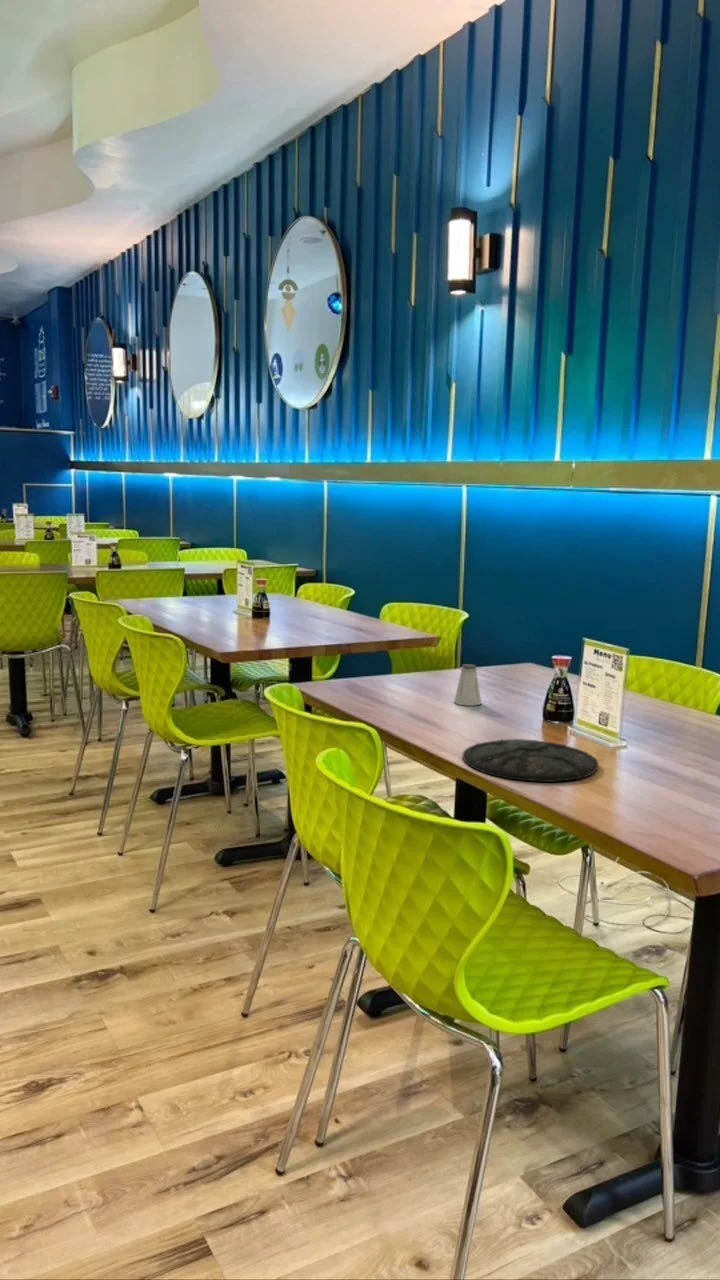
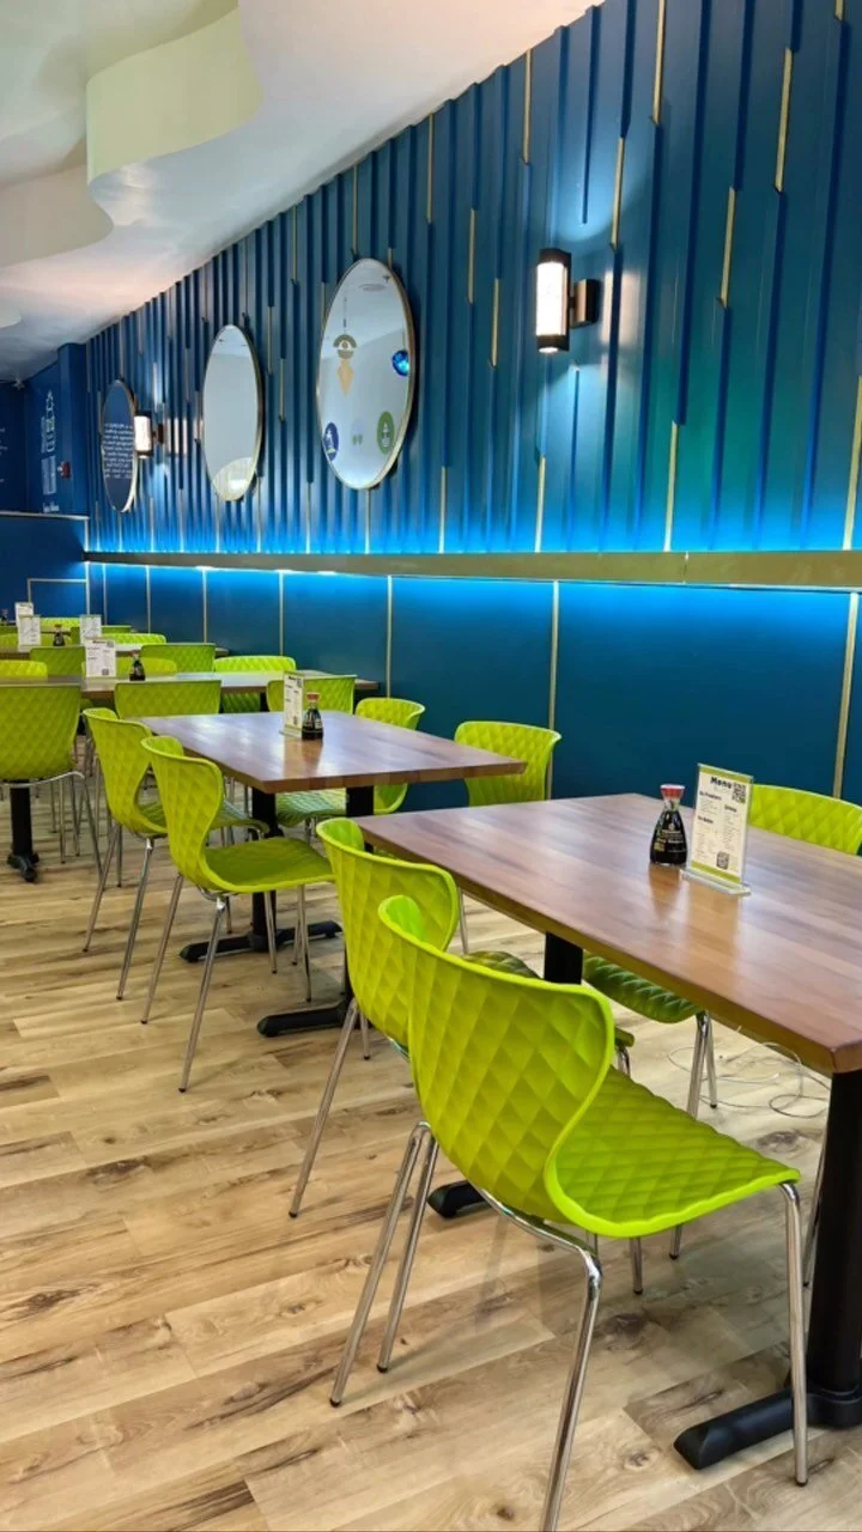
- saltshaker (468, 683)
- plate (530, 752)
